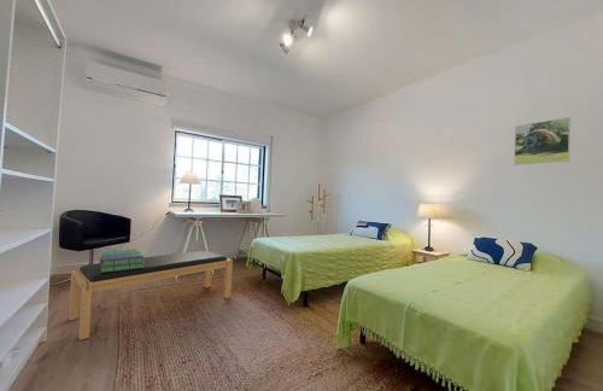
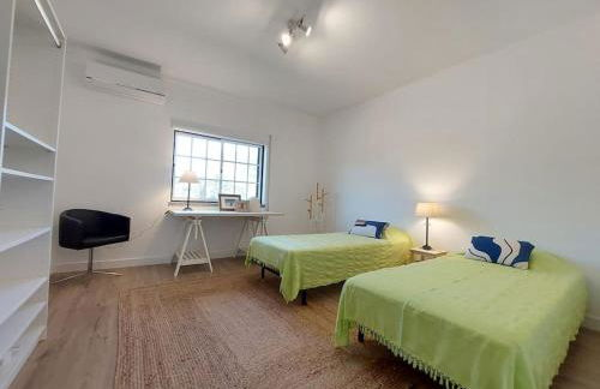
- bench (159, 279)
- stack of books (122, 258)
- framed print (540, 142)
